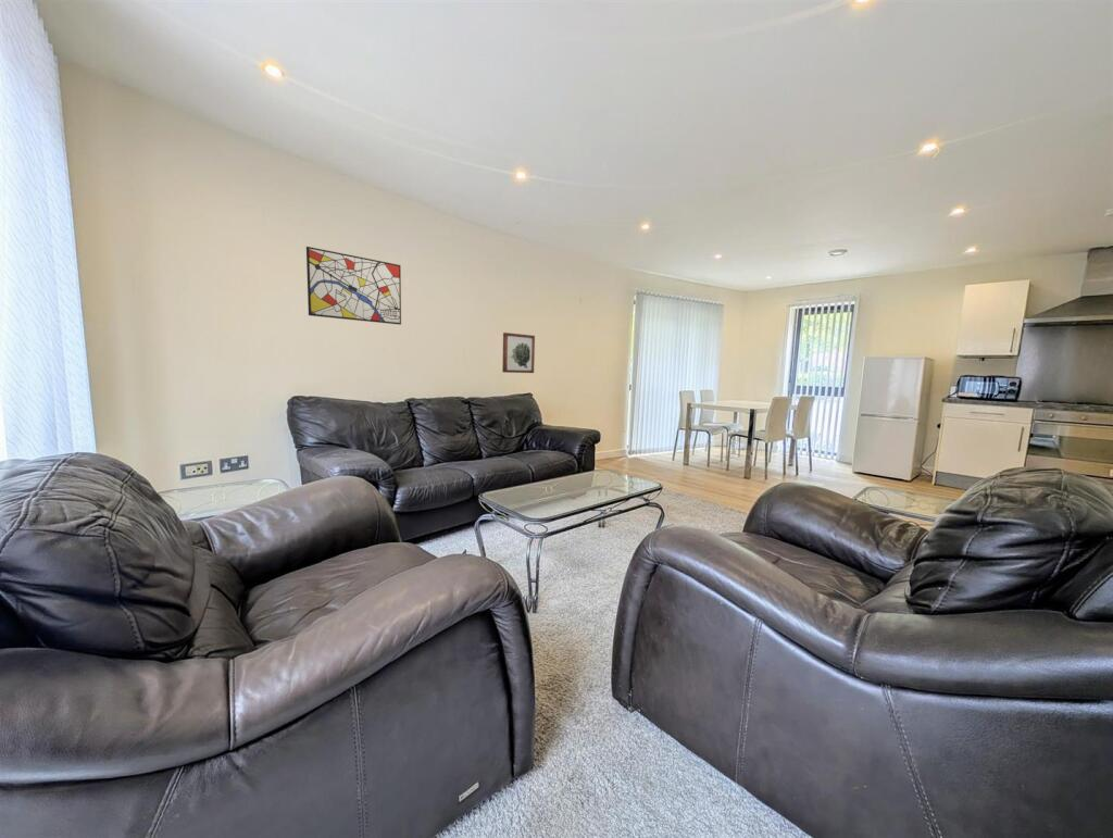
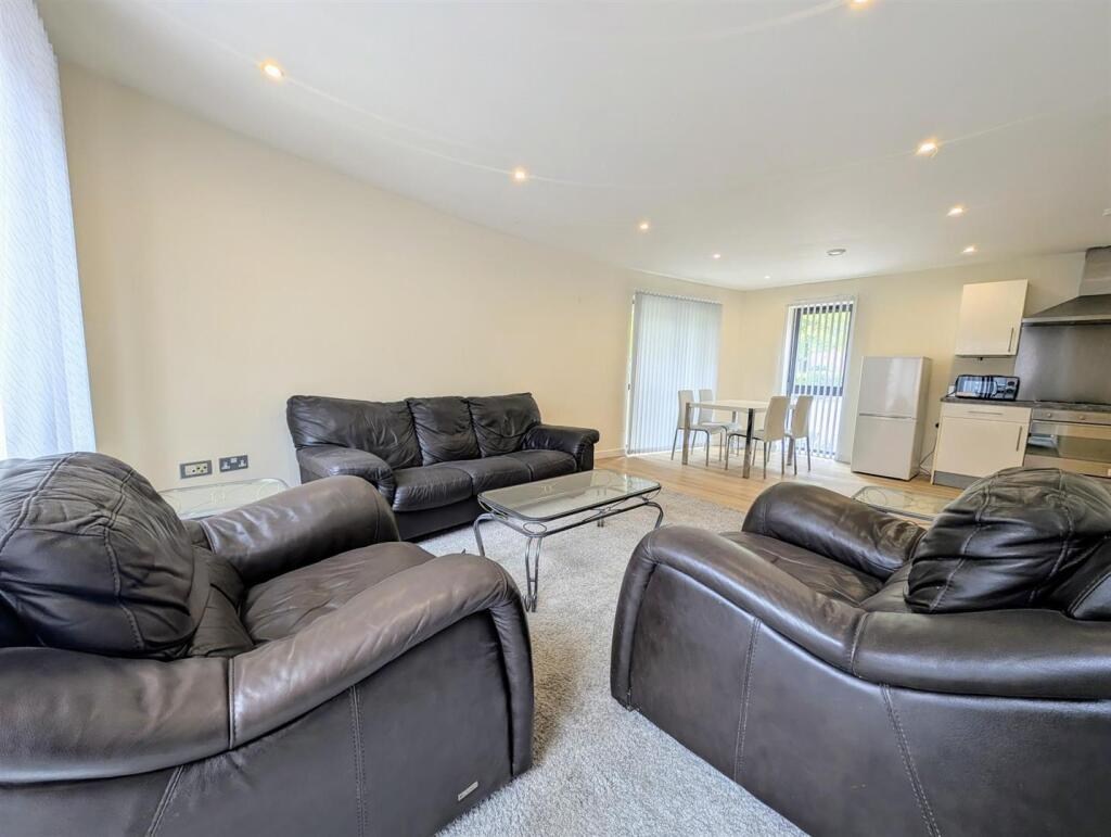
- wall art (518, 353)
- wall art (357, 288)
